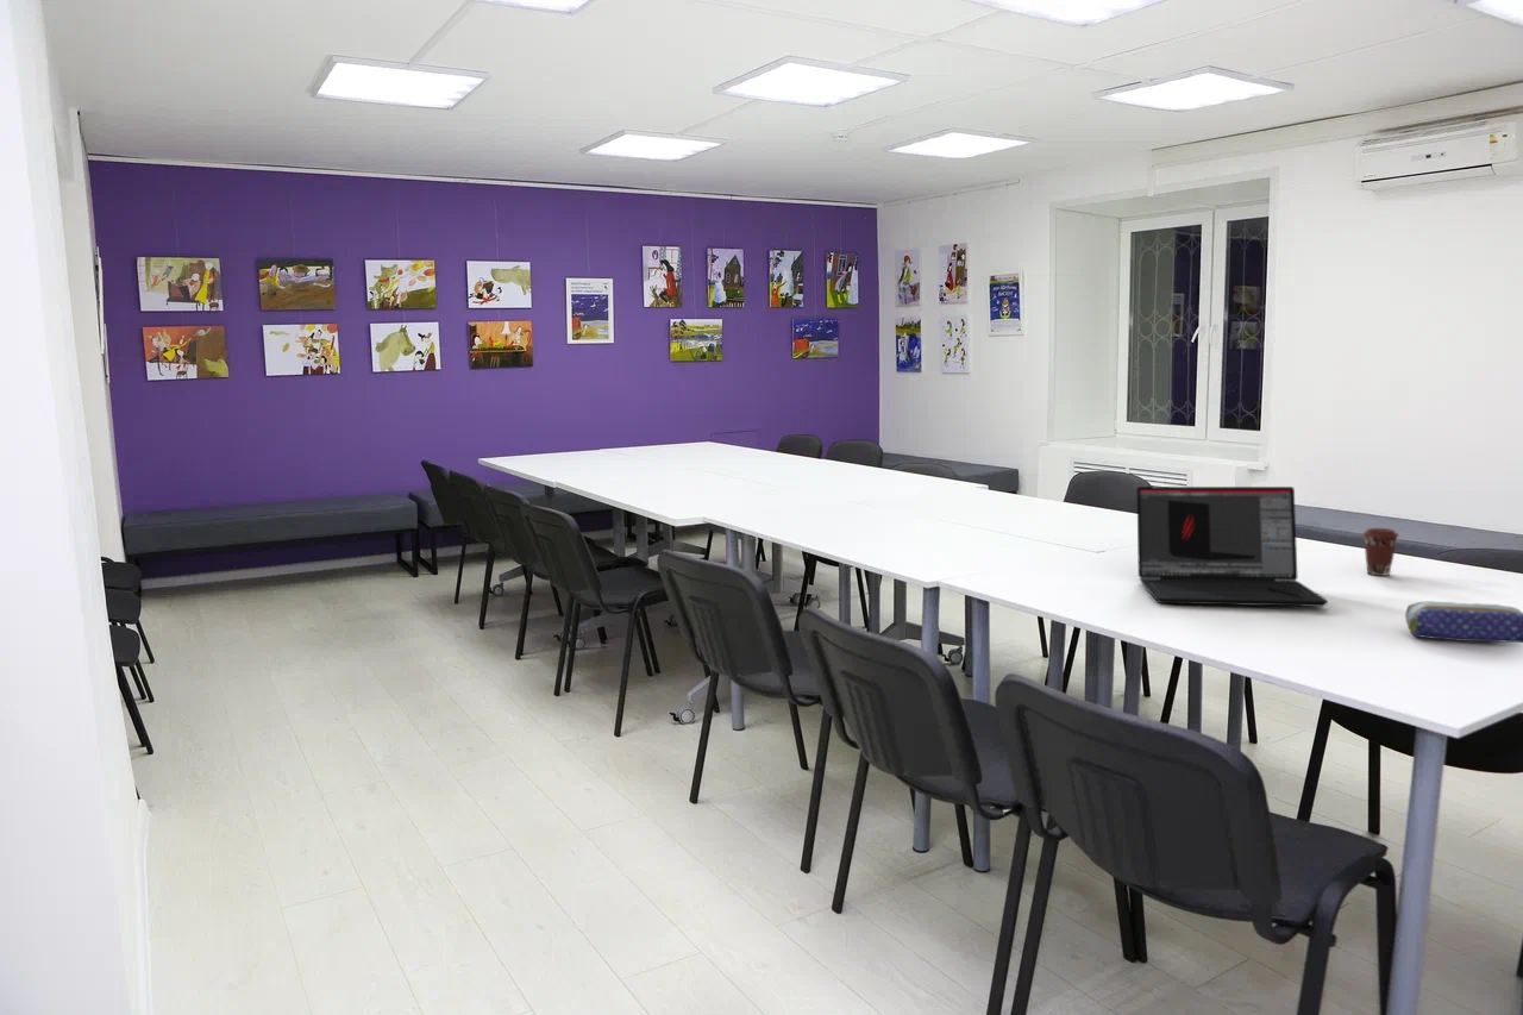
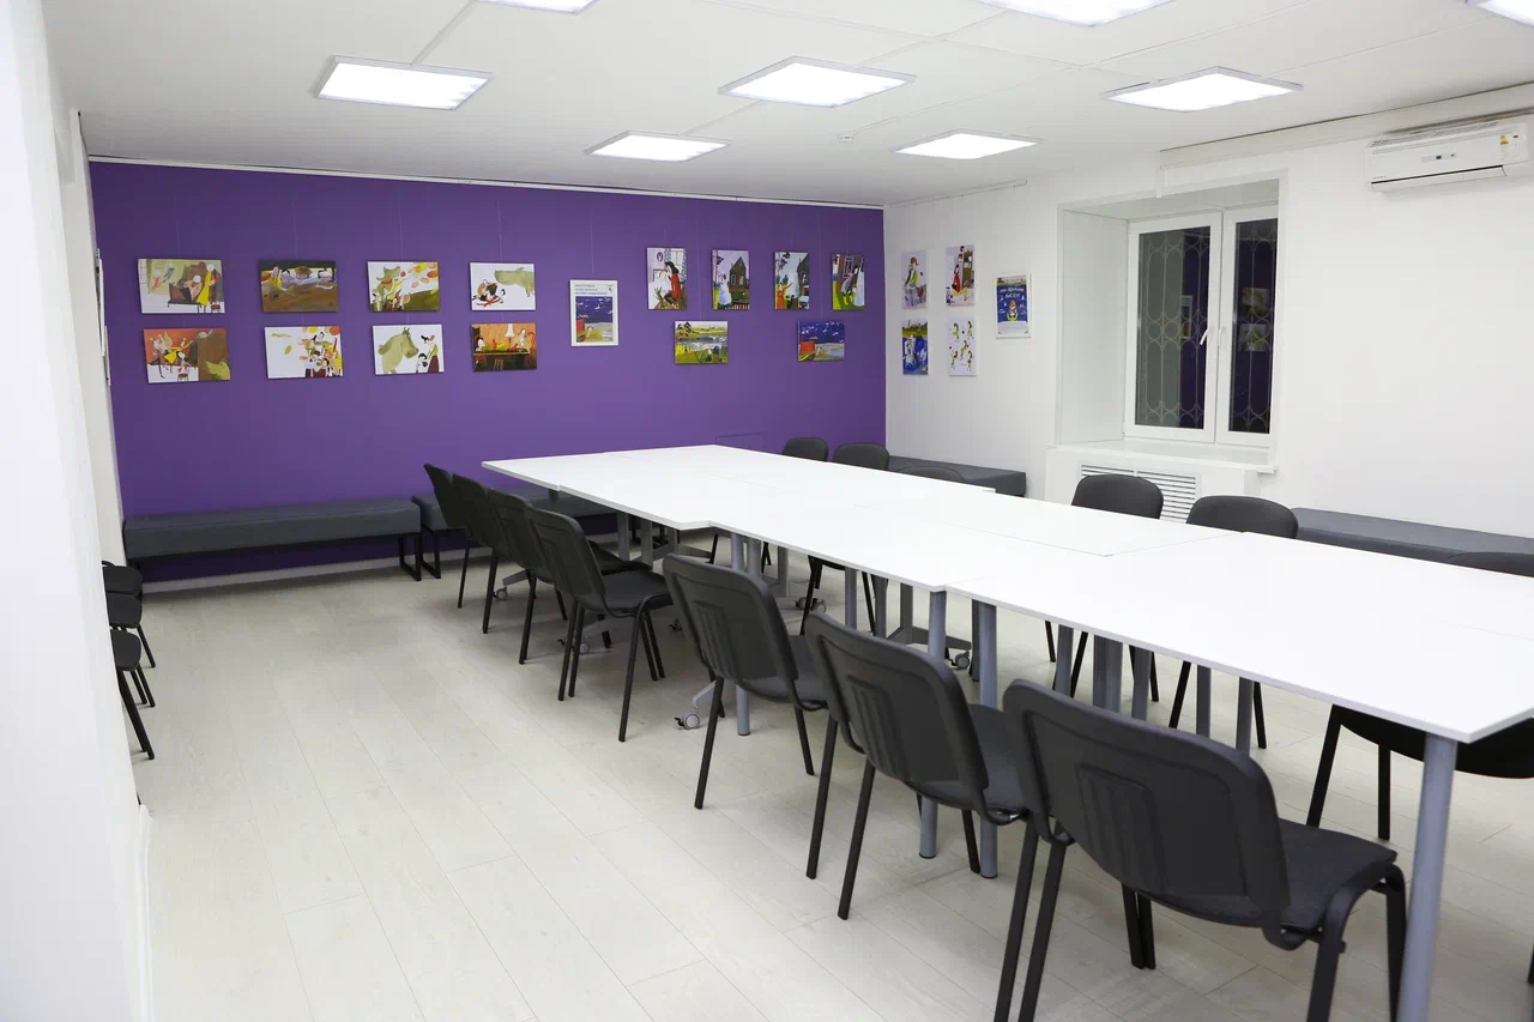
- pencil case (1465, 621)
- coffee cup (1379, 551)
- laptop (1227, 543)
